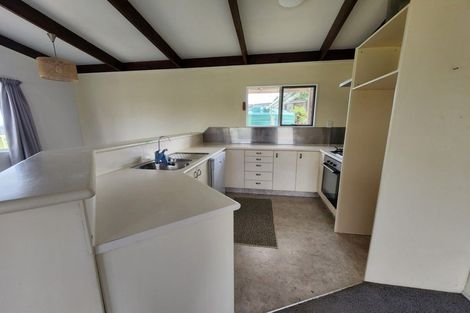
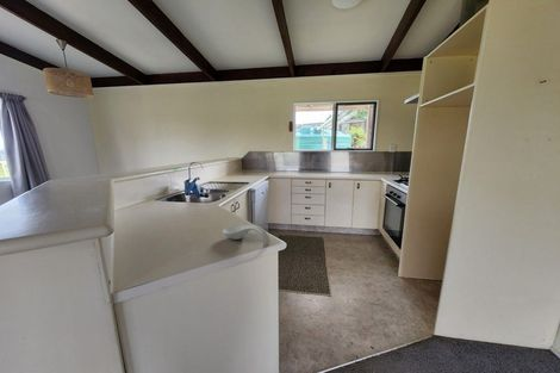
+ spoon rest (245, 231)
